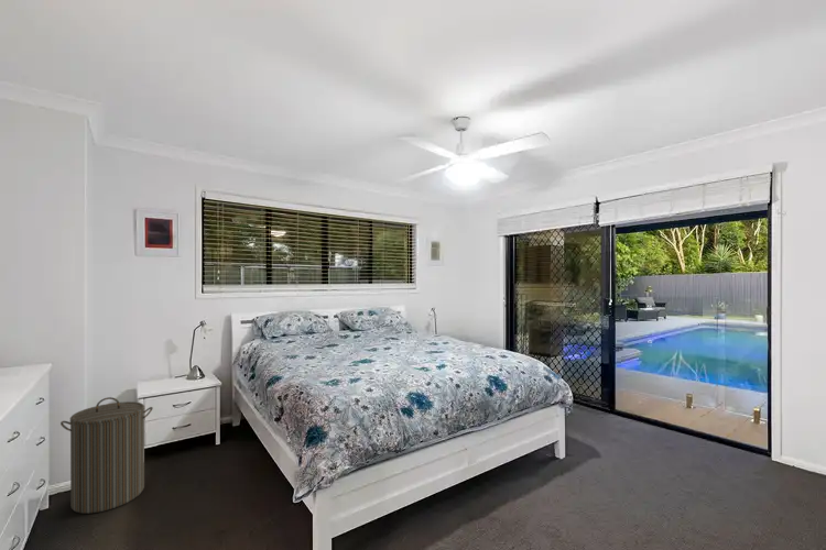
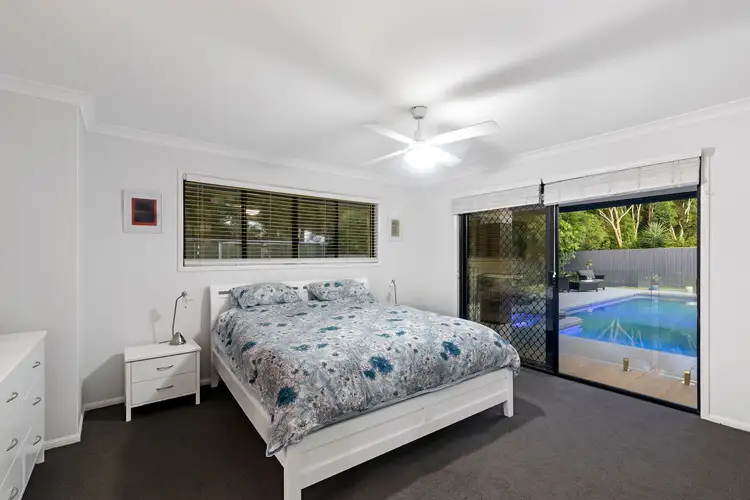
- laundry hamper (109, 447)
